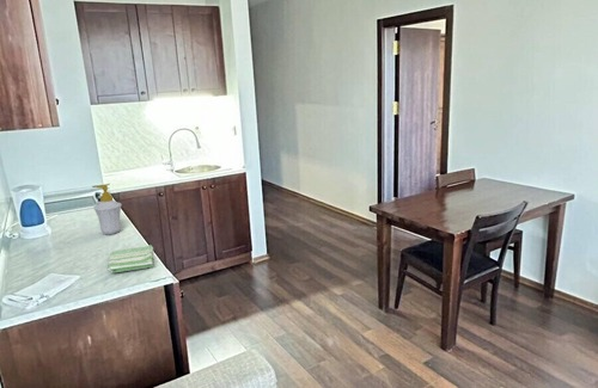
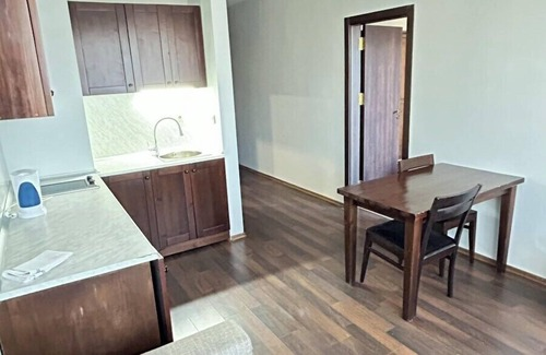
- dish towel (132, 258)
- soap bottle (108, 208)
